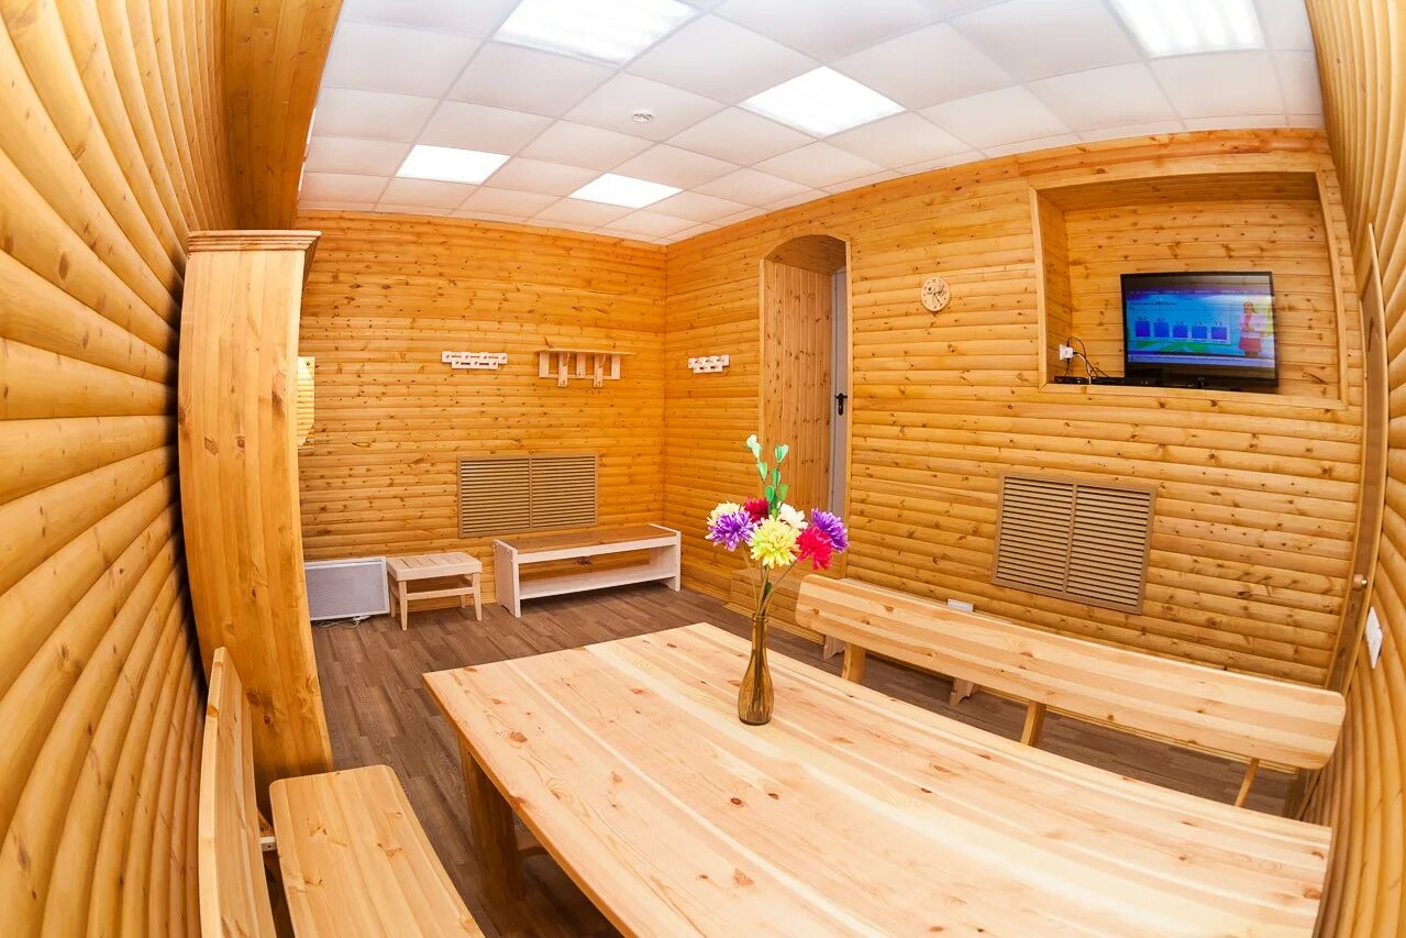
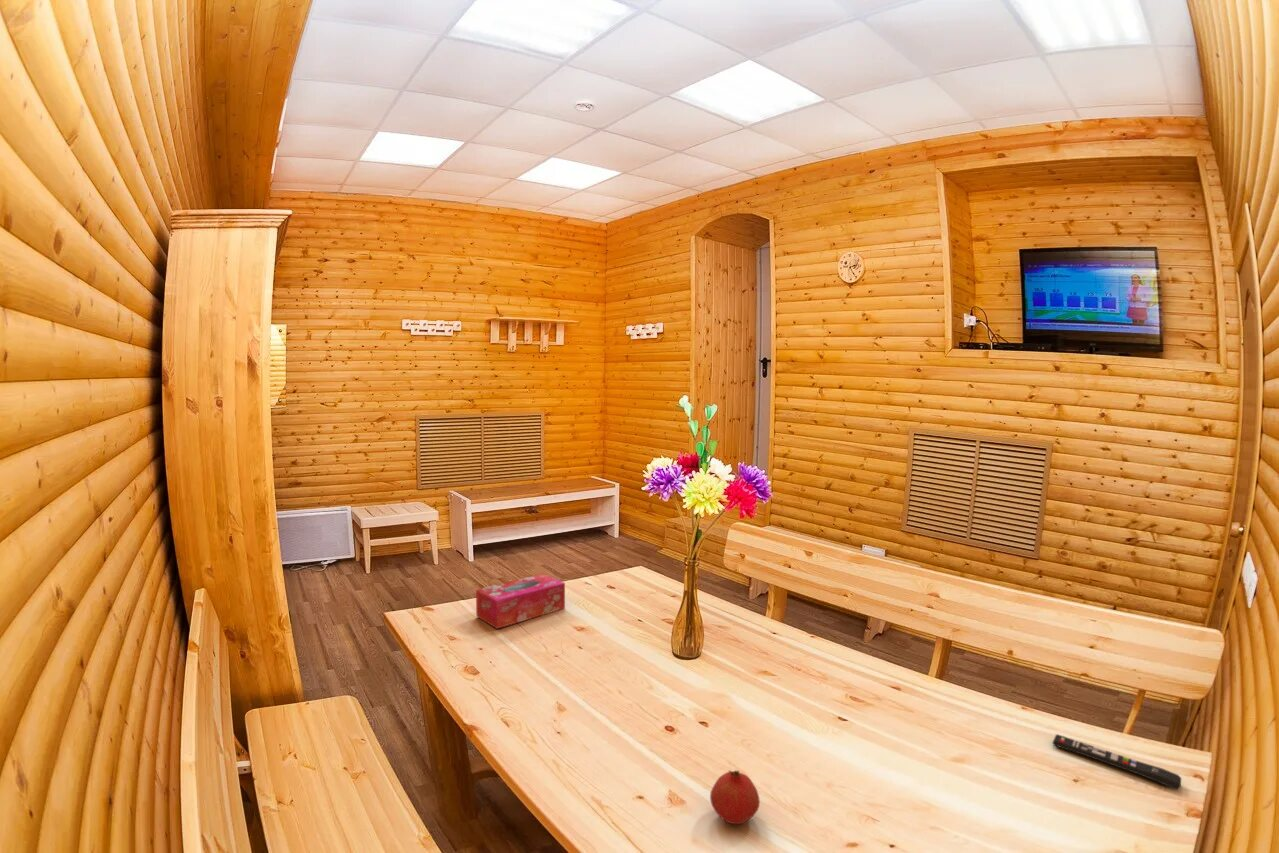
+ tissue box (521, 599)
+ remote control (1113, 759)
+ fruit (734, 793)
